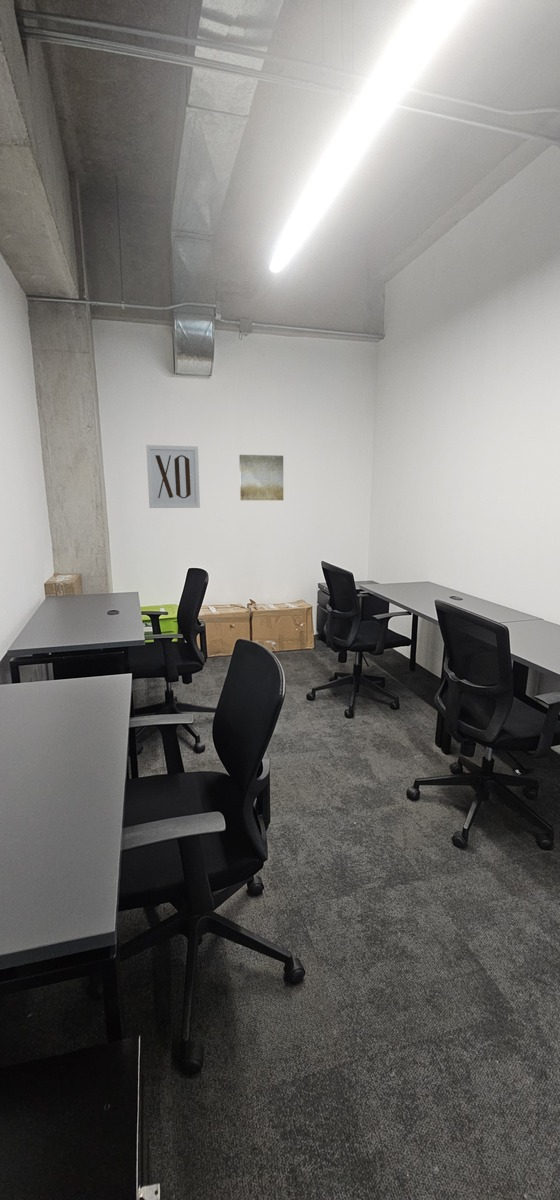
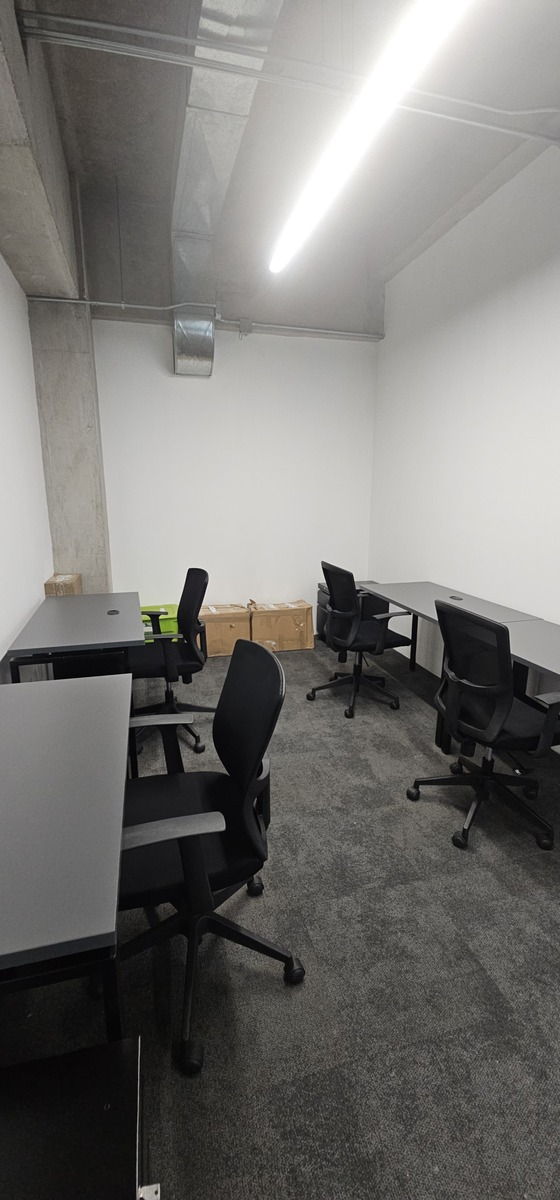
- wall art (173, 477)
- wall art (261, 478)
